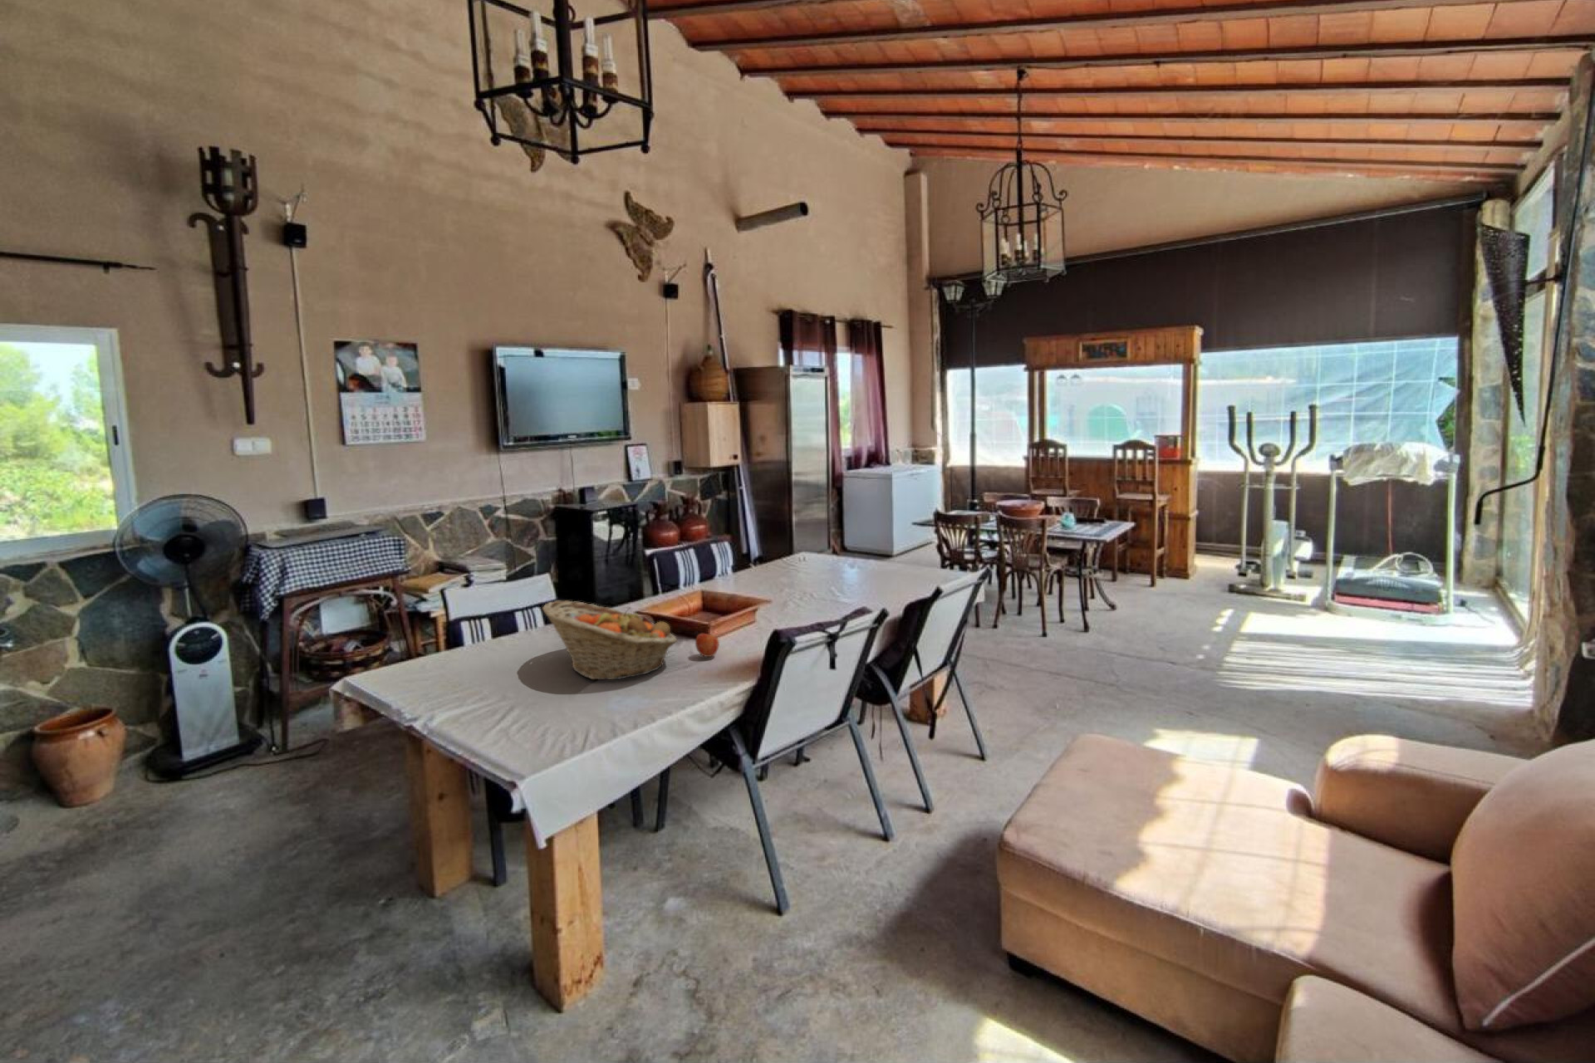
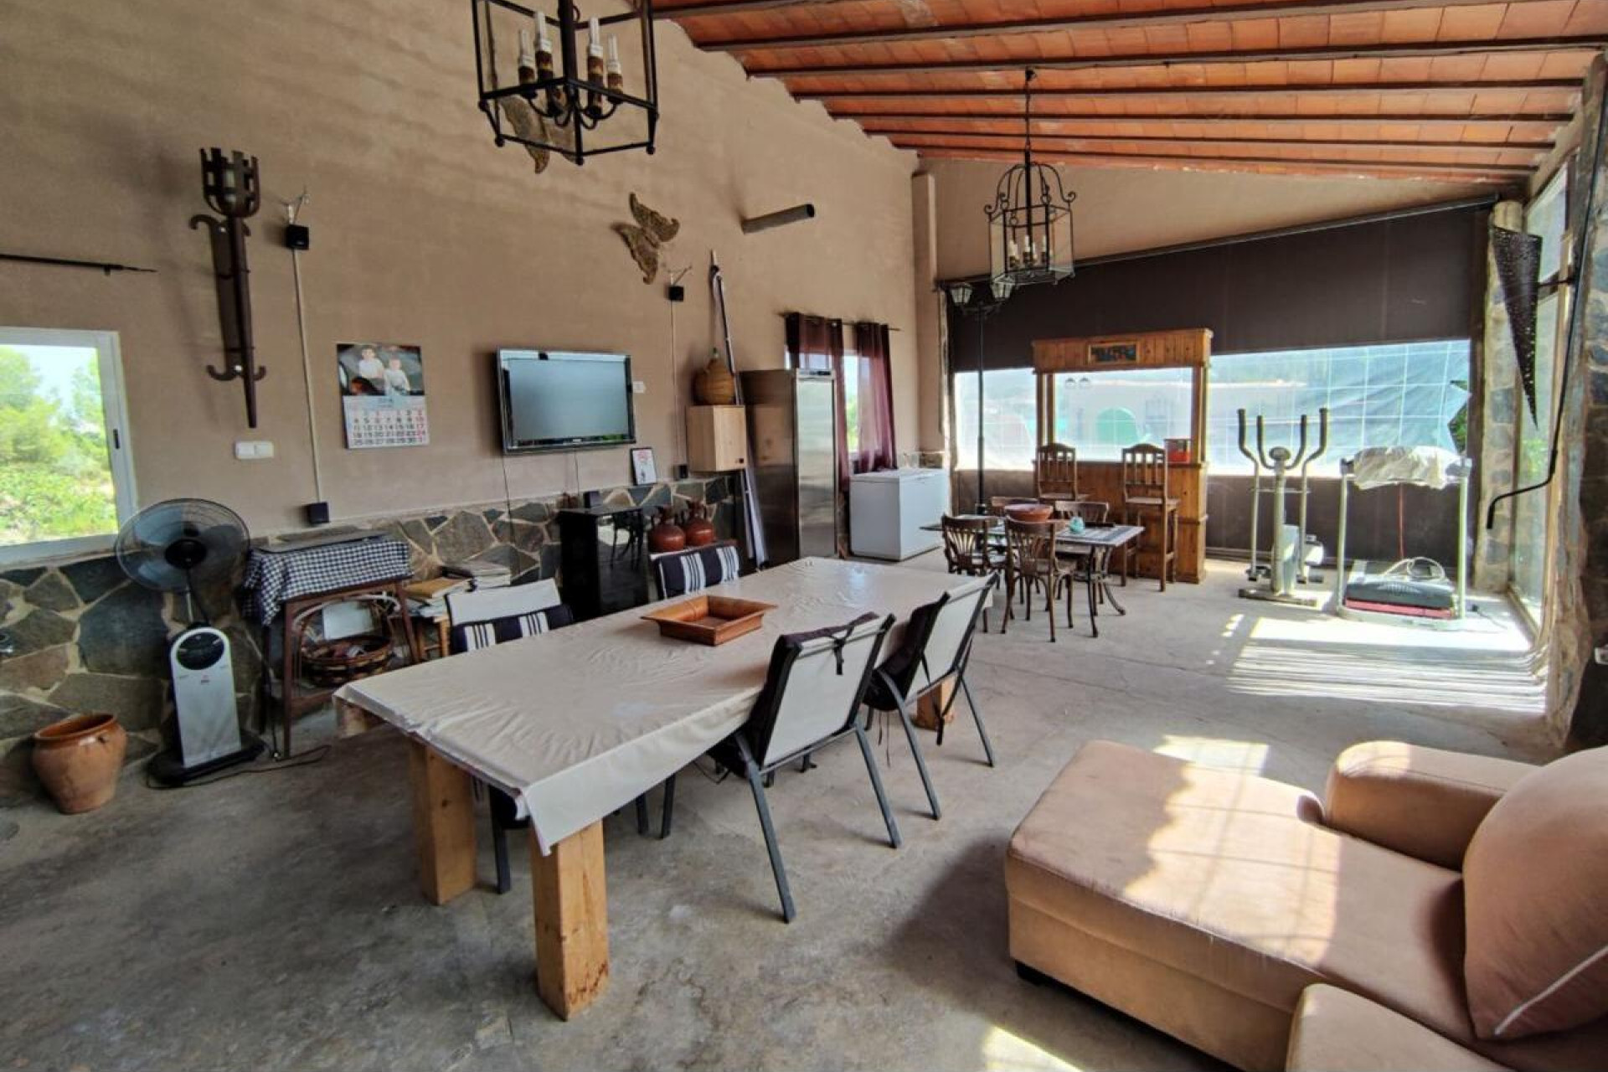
- fruit basket (610, 634)
- apple (707, 644)
